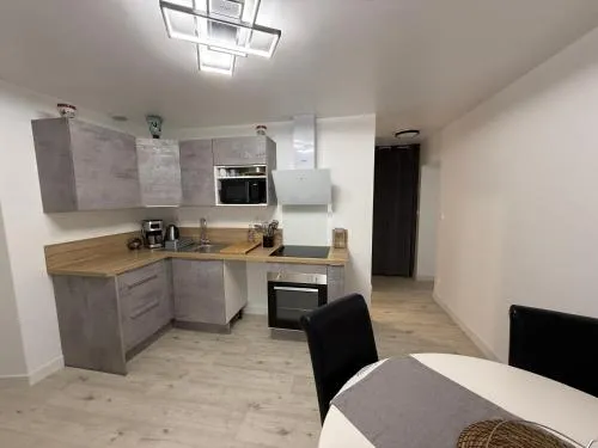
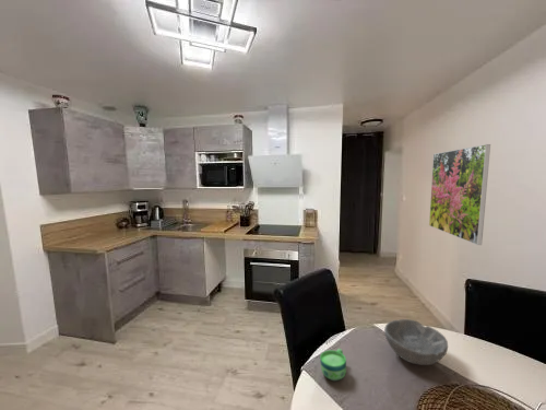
+ bowl (414, 345)
+ cup (333, 363)
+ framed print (453, 192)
